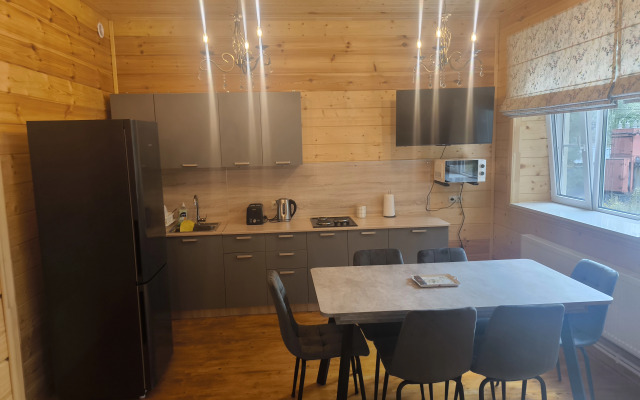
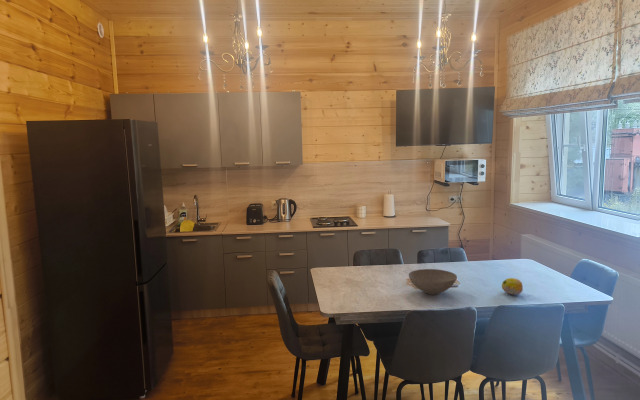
+ fruit (511, 285)
+ bowl (432, 283)
